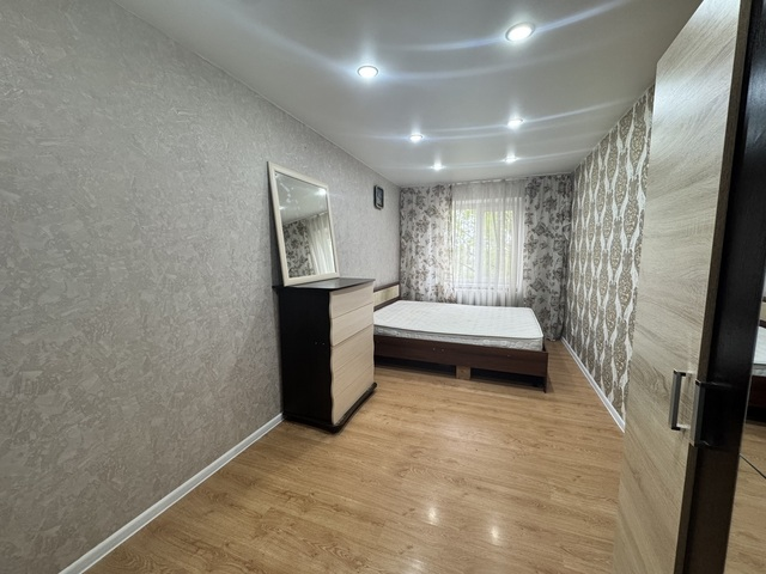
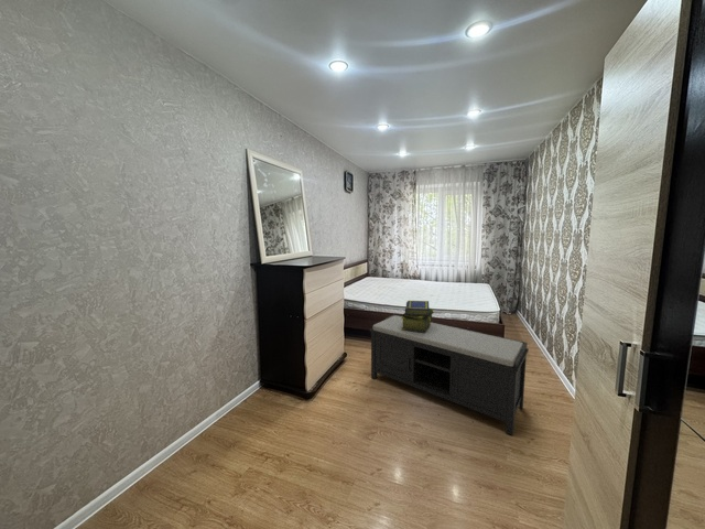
+ bench (441, 361)
+ stack of books (417, 315)
